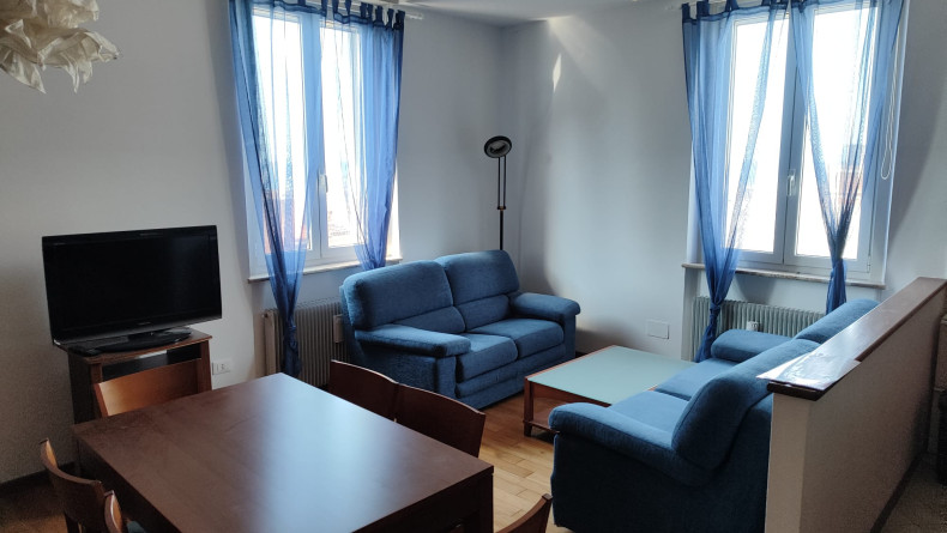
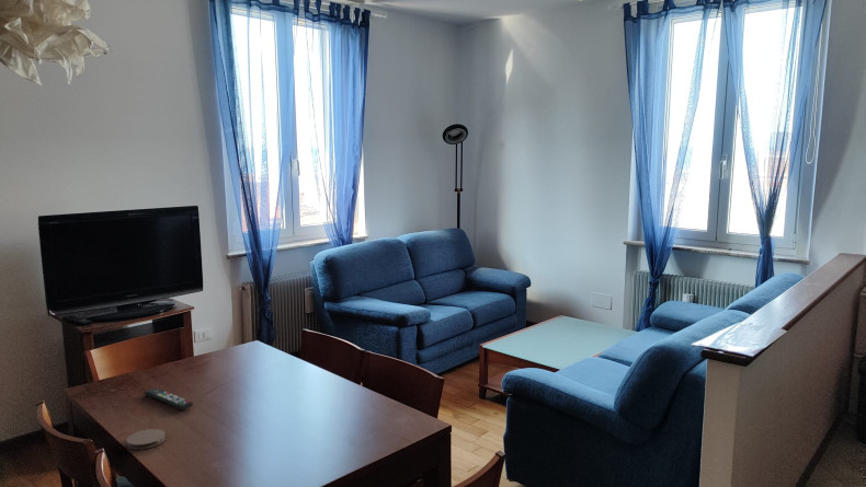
+ coaster (146, 439)
+ remote control (168, 398)
